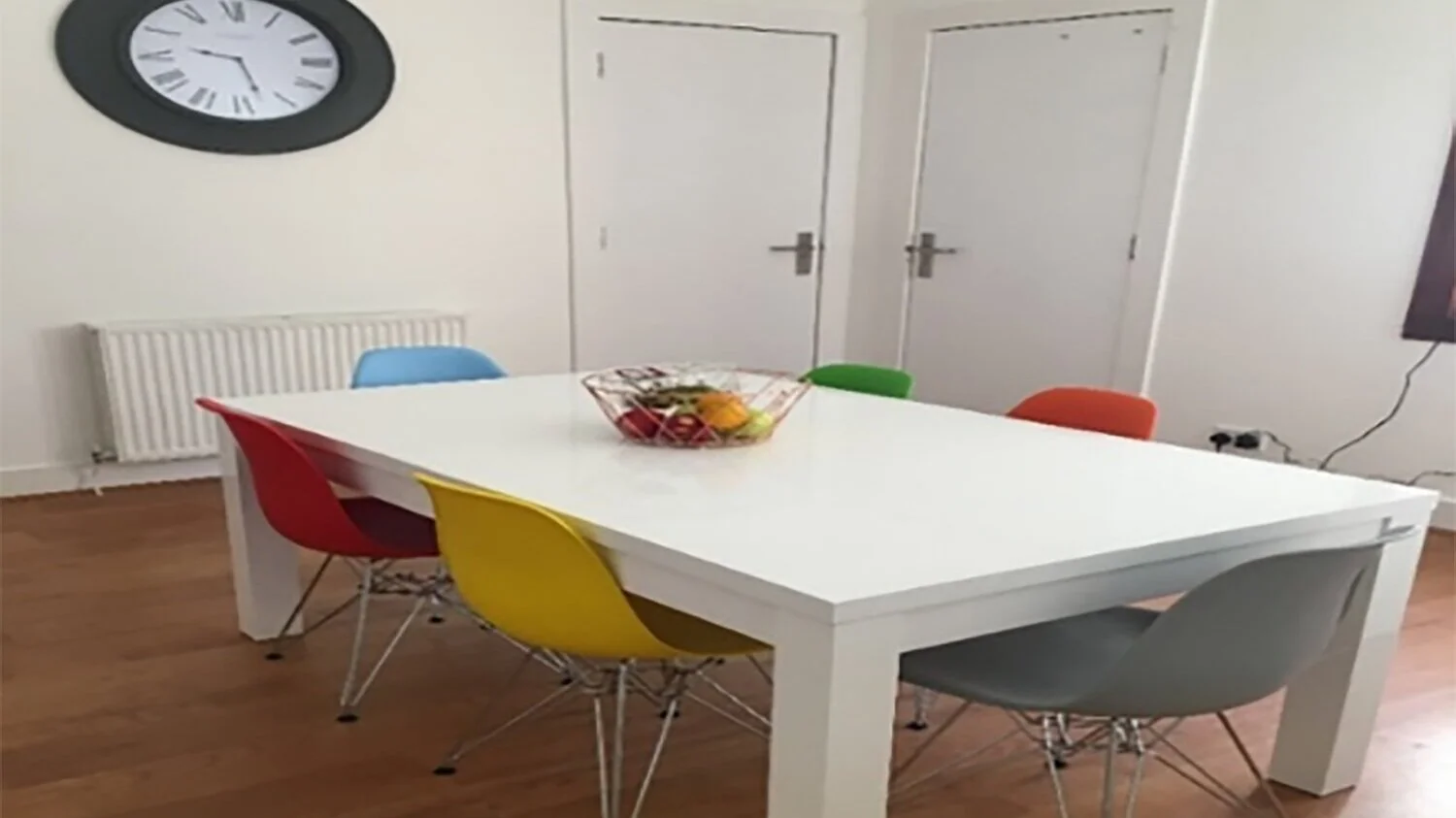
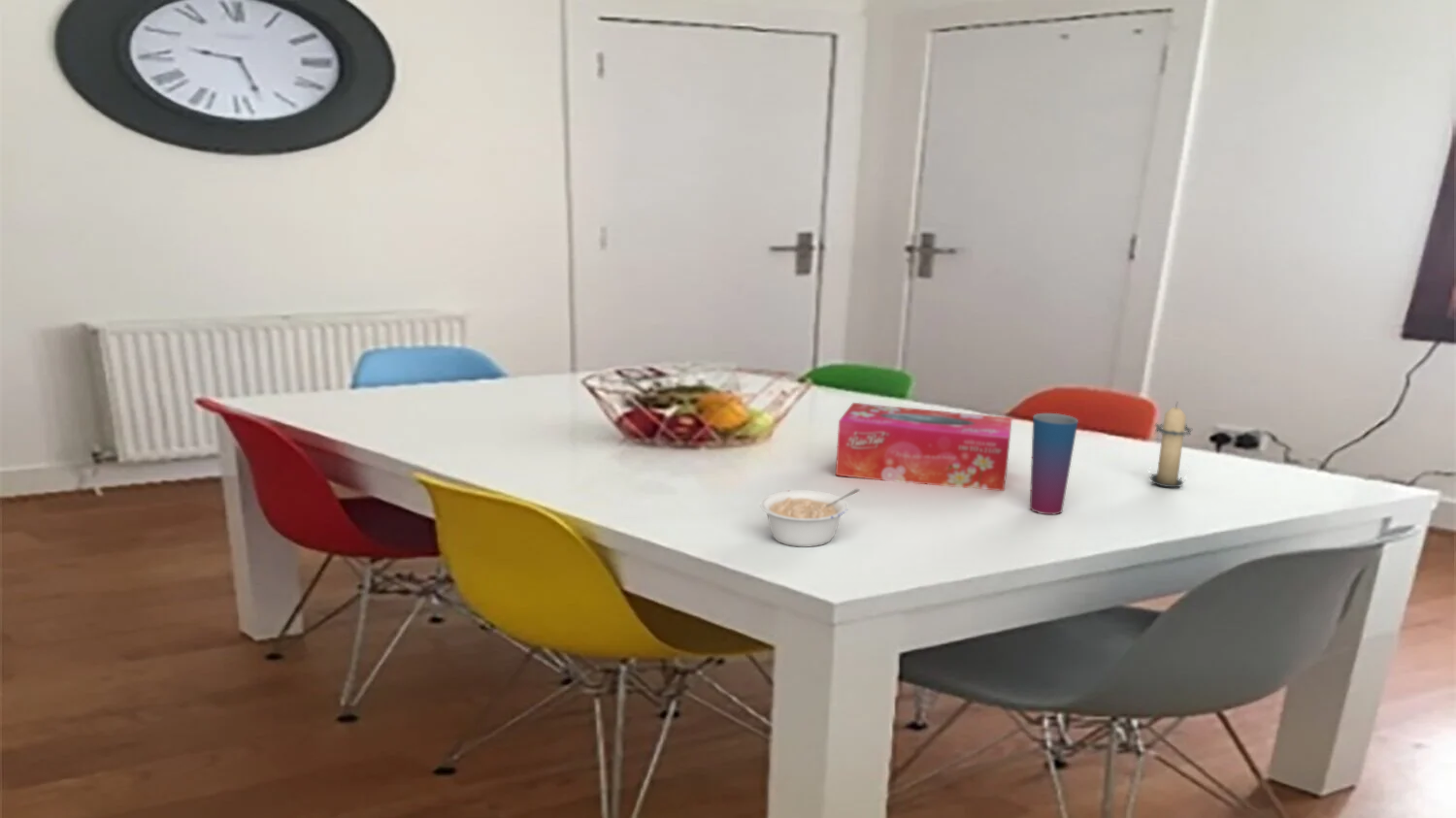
+ cup (1050, 464)
+ tissue box (924, 445)
+ legume (805, 515)
+ candle (1172, 442)
